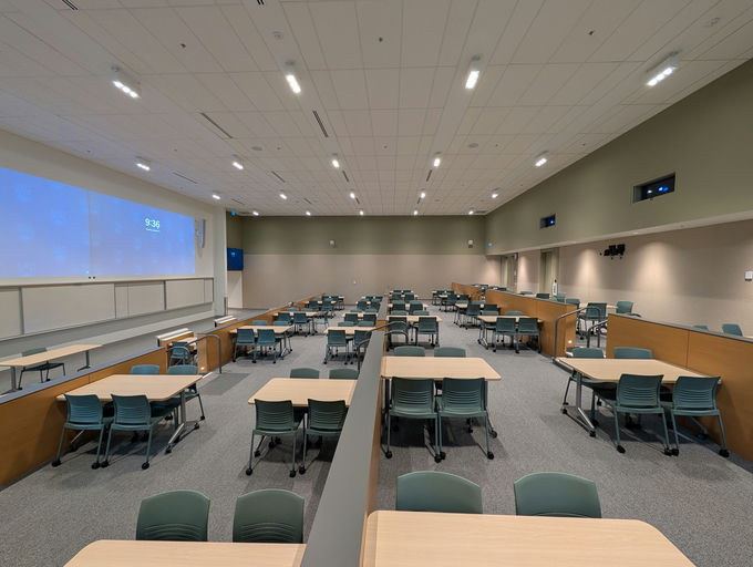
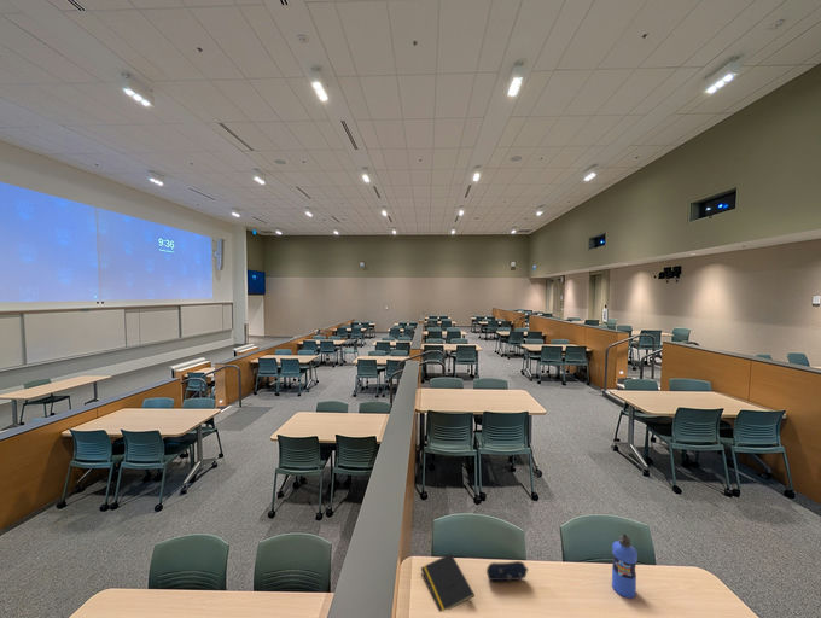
+ pencil case (506, 571)
+ water bottle (624, 562)
+ notepad (446, 581)
